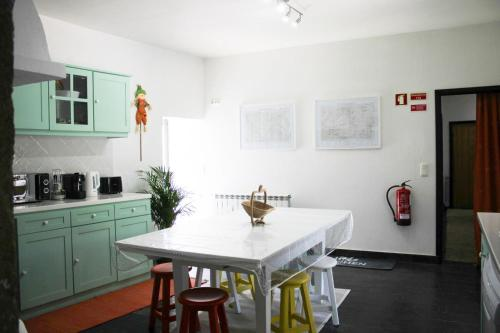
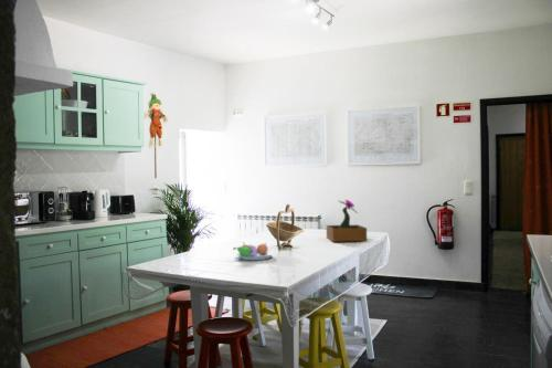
+ potted flower (346, 219)
+ fruit bowl (253, 250)
